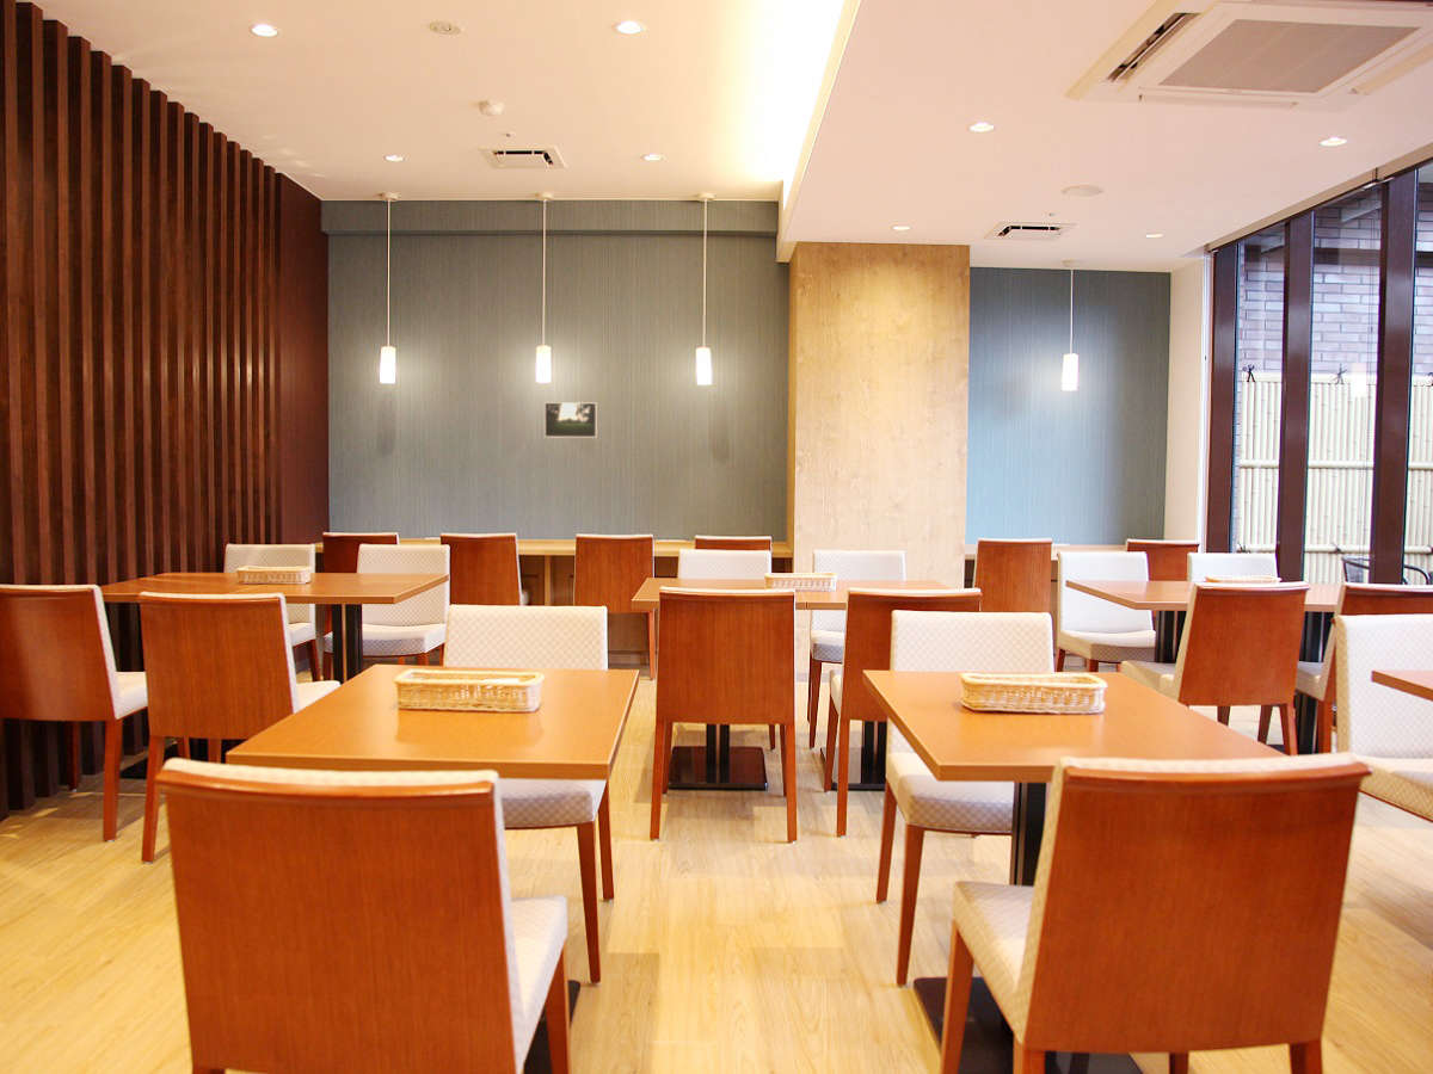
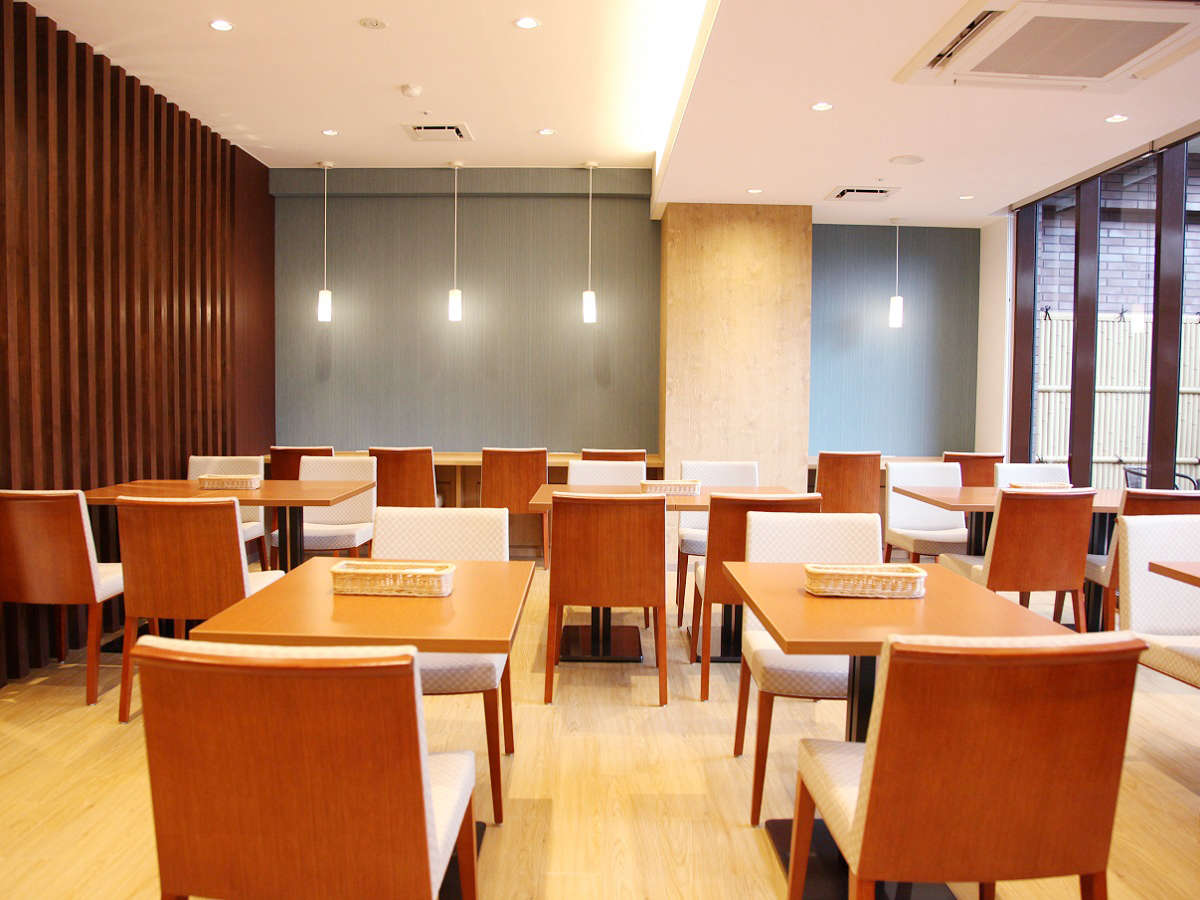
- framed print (570, 420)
